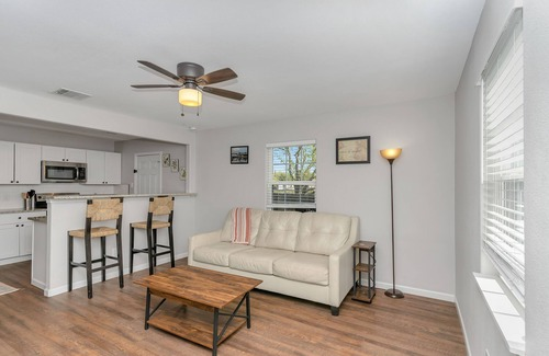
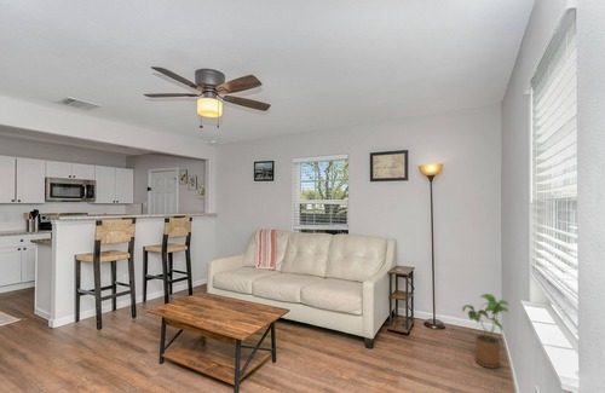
+ house plant (484, 329)
